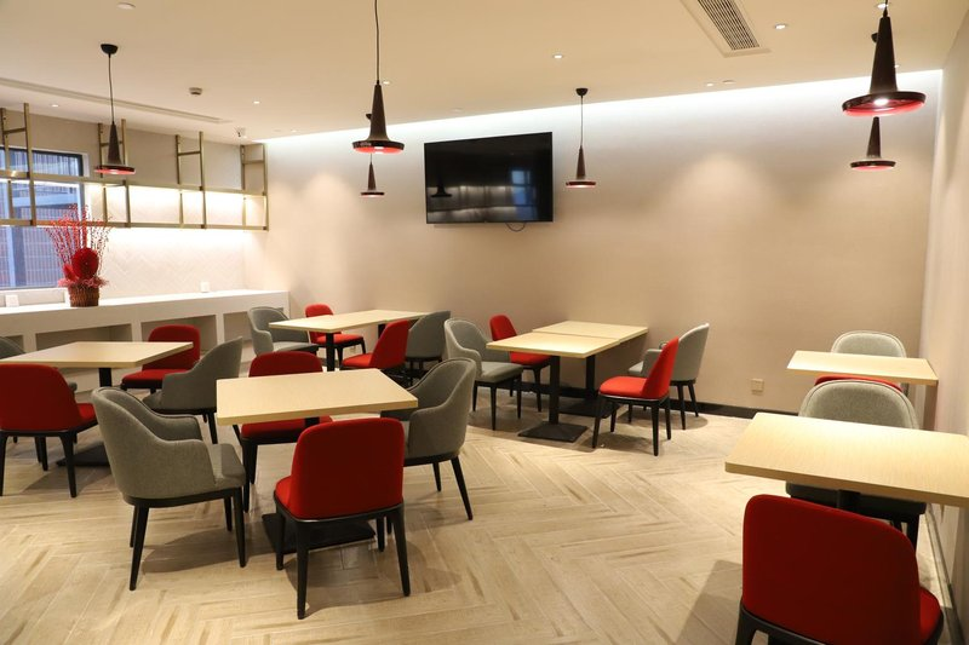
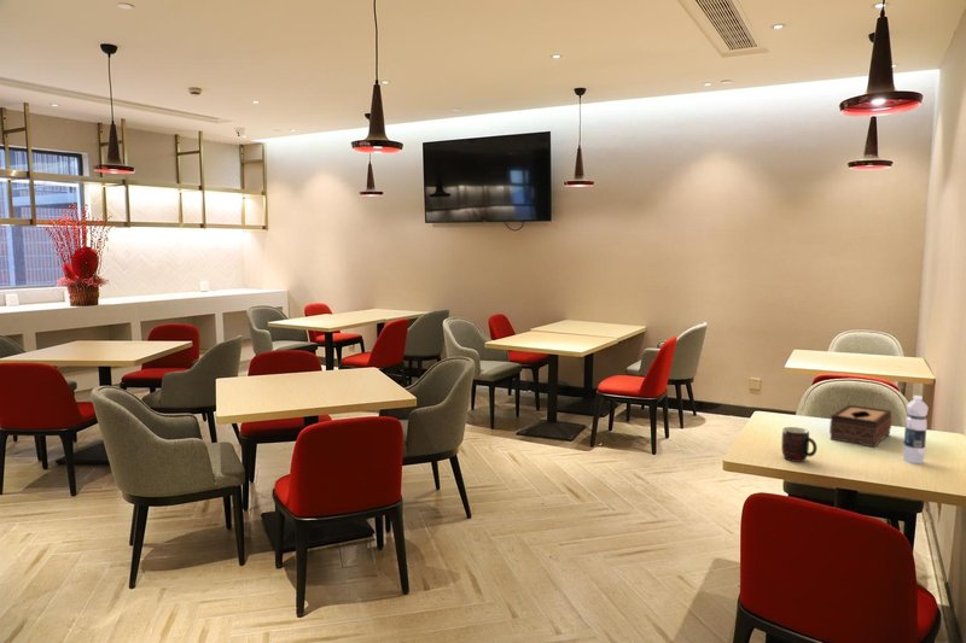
+ tissue box (861, 425)
+ mug (799, 445)
+ water bottle (915, 428)
